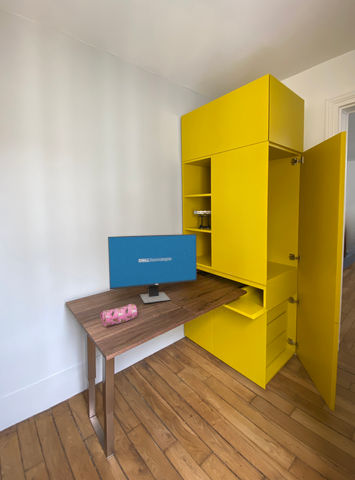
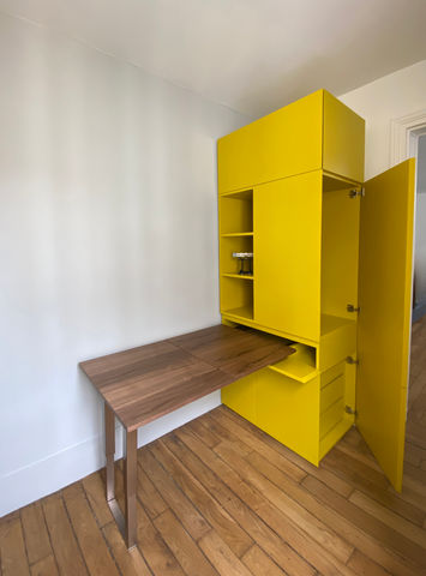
- computer monitor (153, 266)
- pencil case (119, 314)
